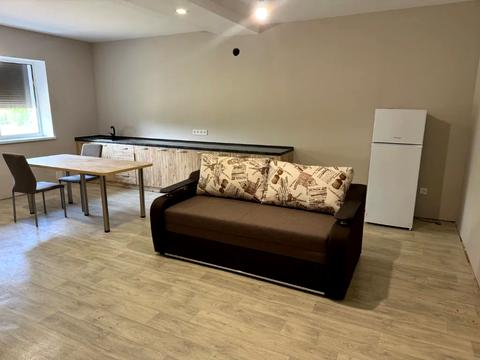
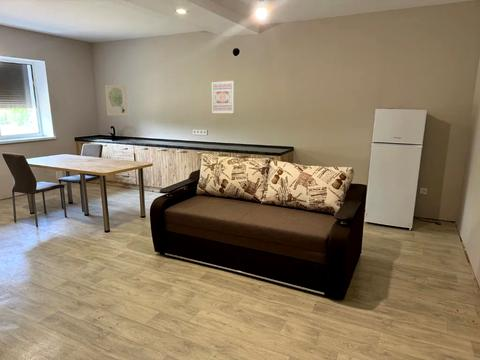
+ wall art (116, 100)
+ wall art (222, 97)
